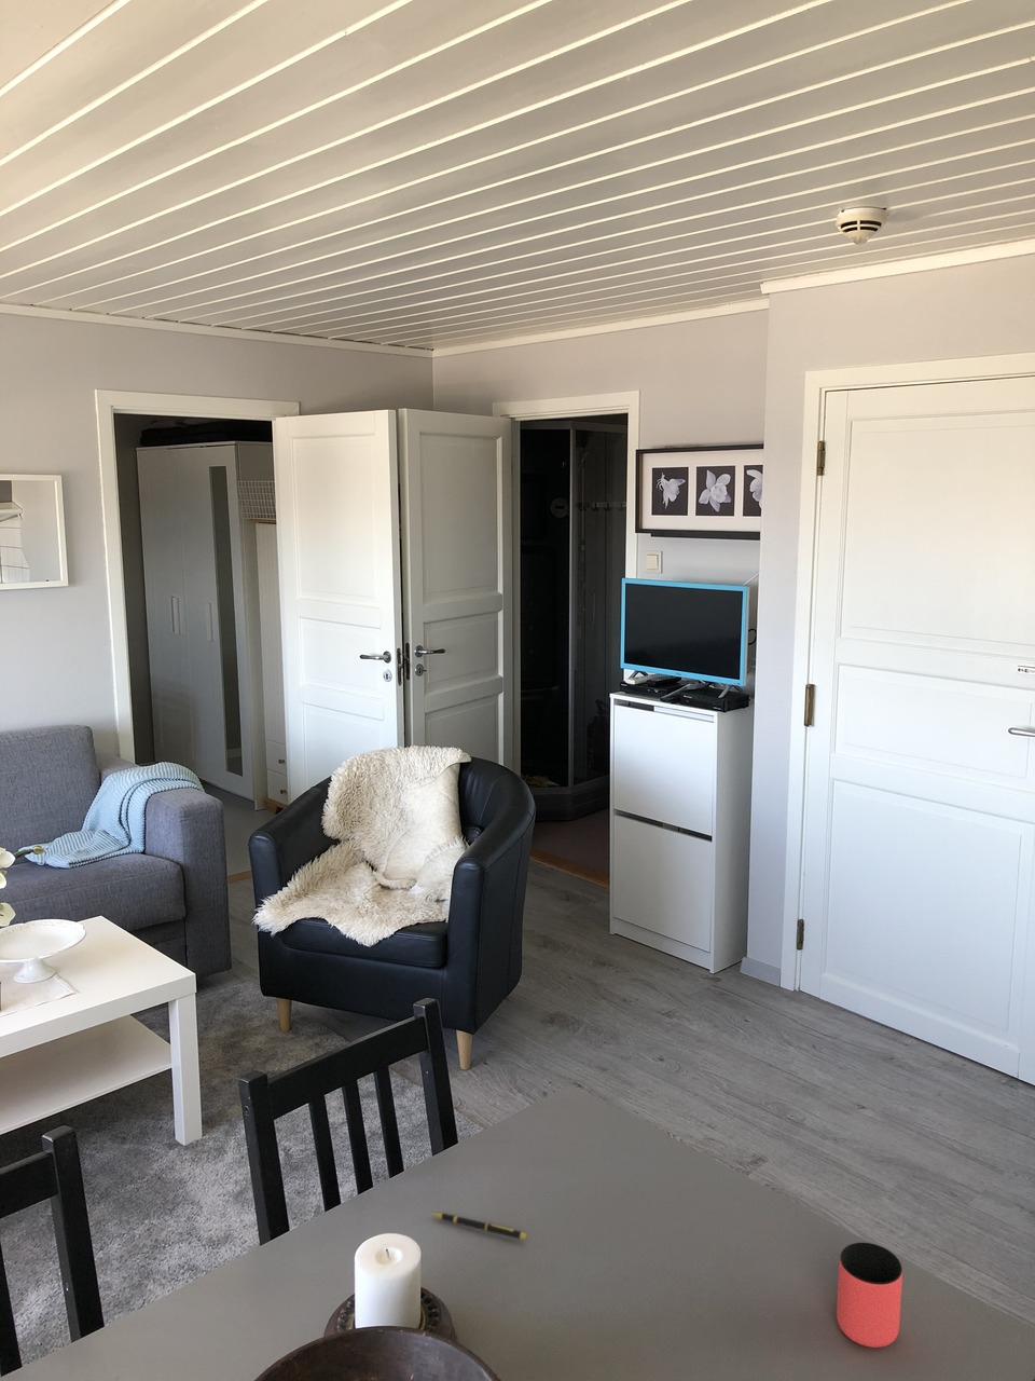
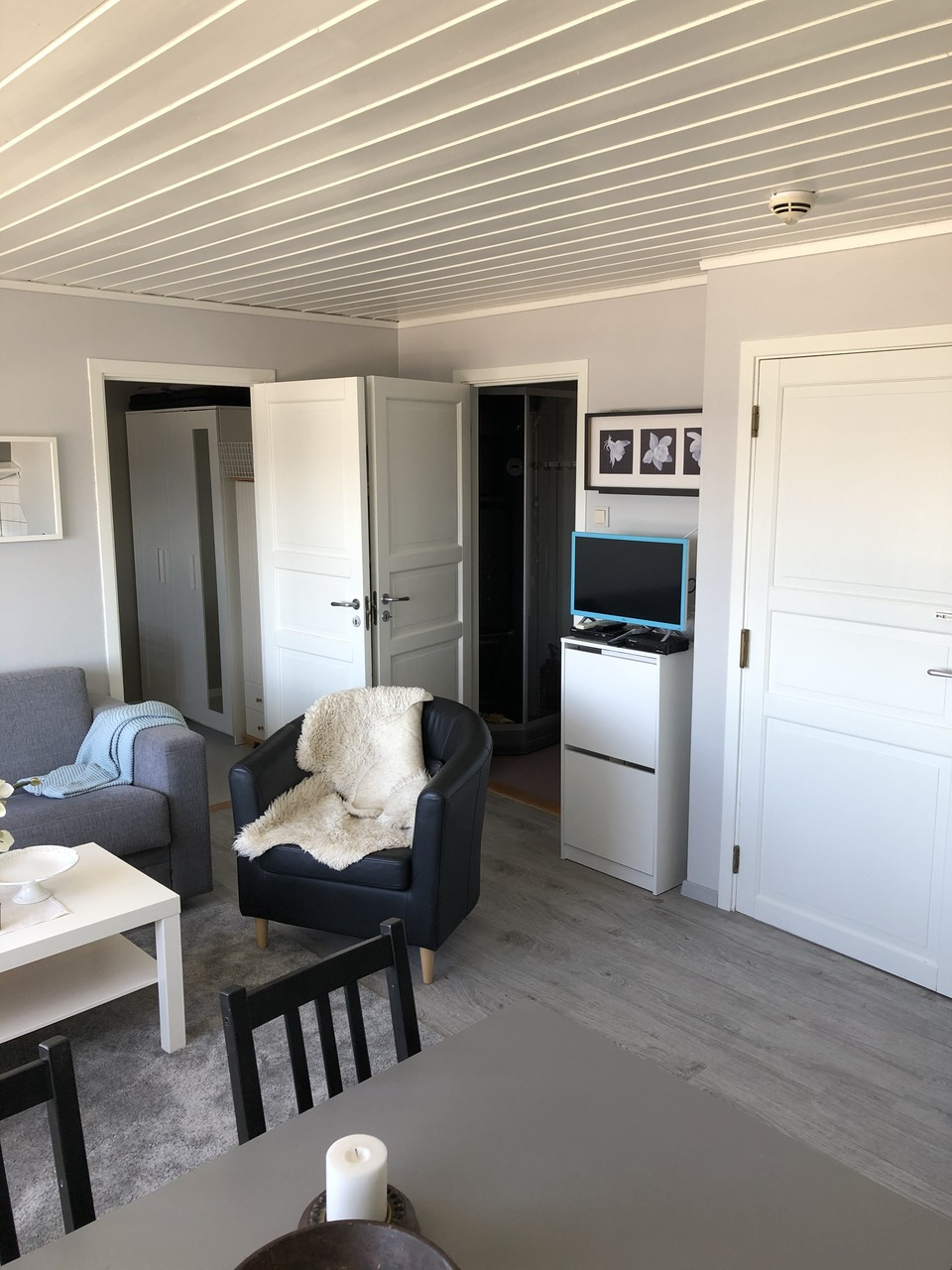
- cup (865, 1286)
- pen (477, 1224)
